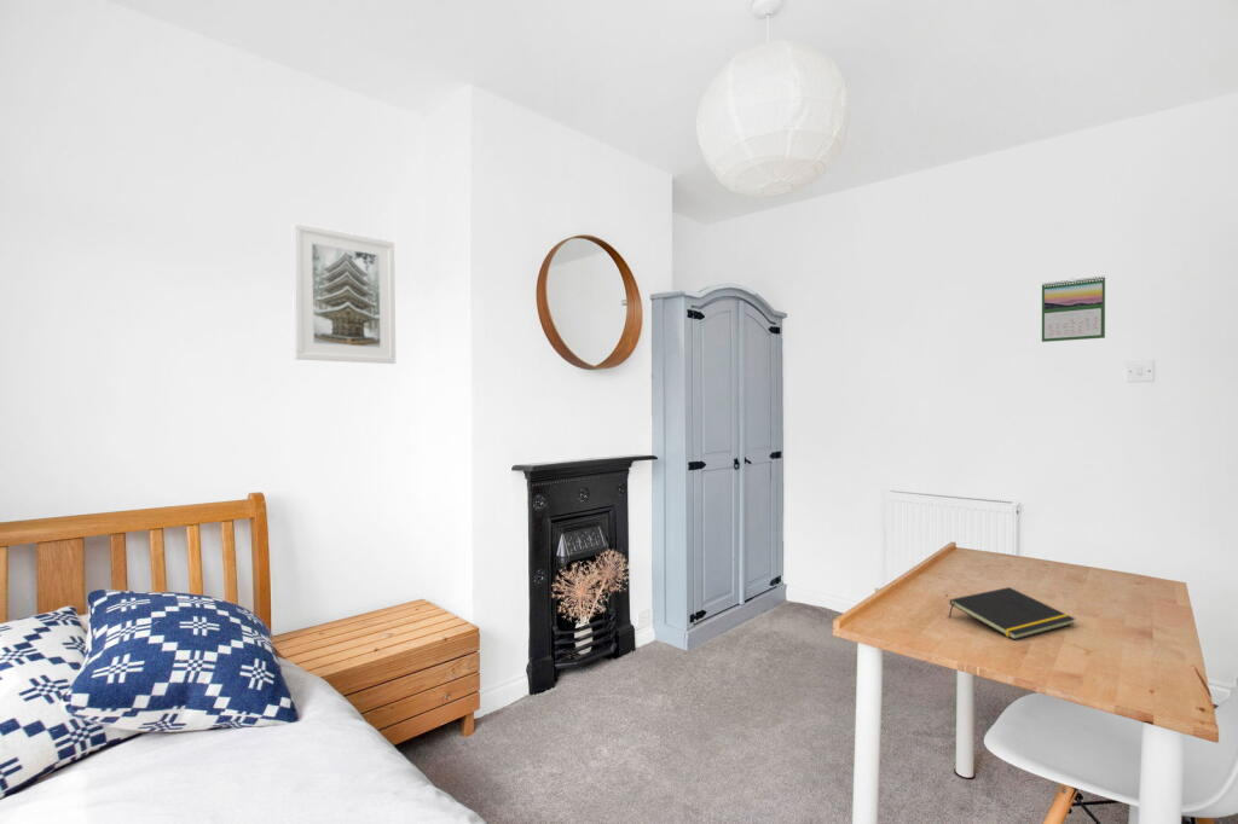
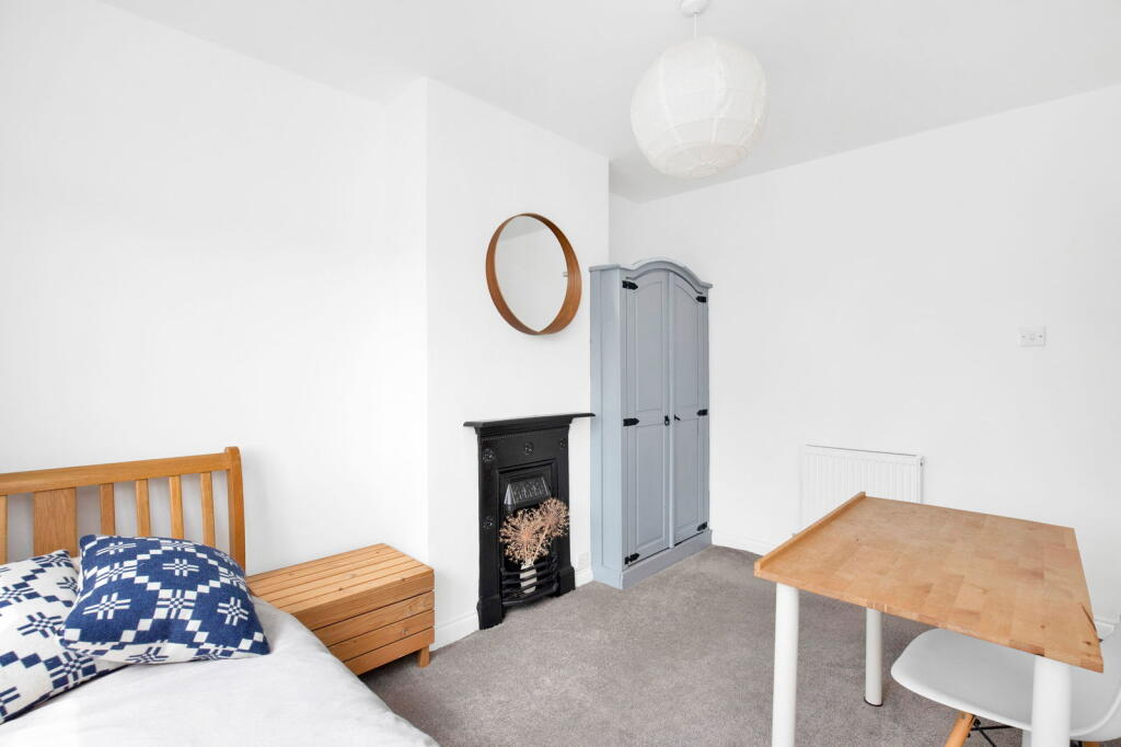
- notepad (1011, 611)
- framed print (346, 297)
- calendar (1072, 308)
